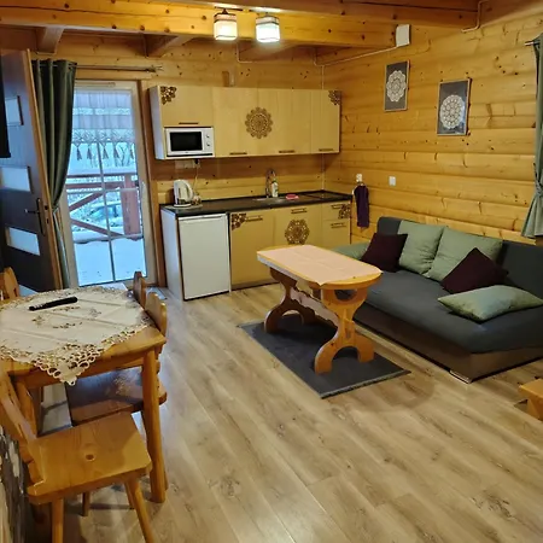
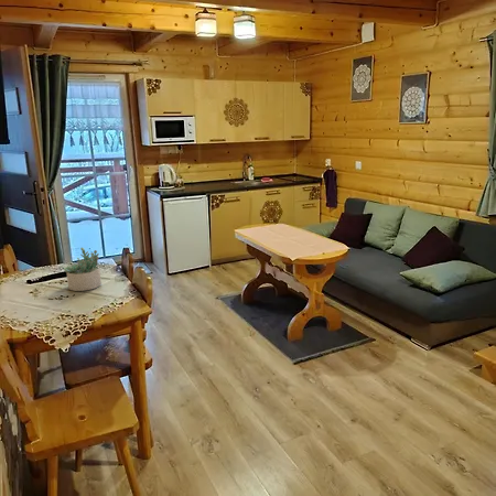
+ succulent plant (82, 267)
